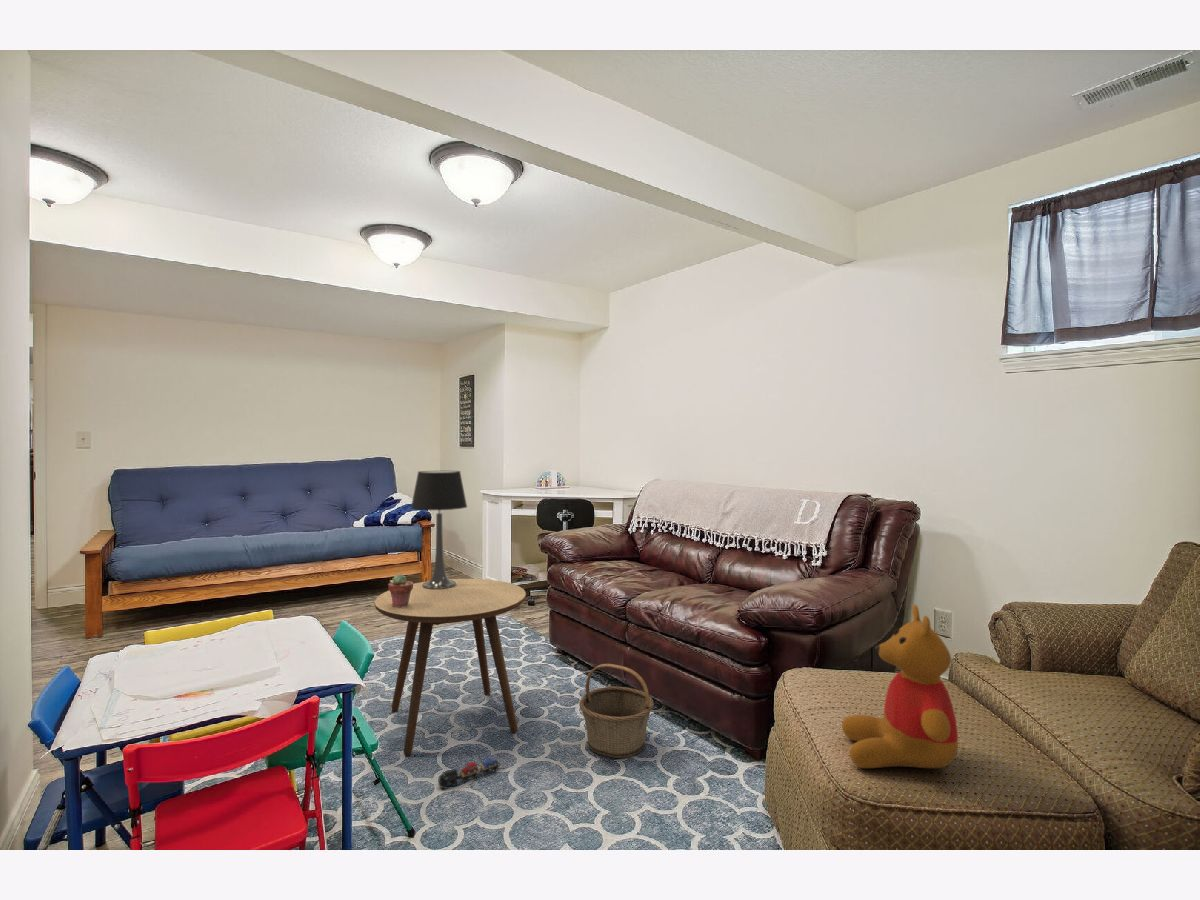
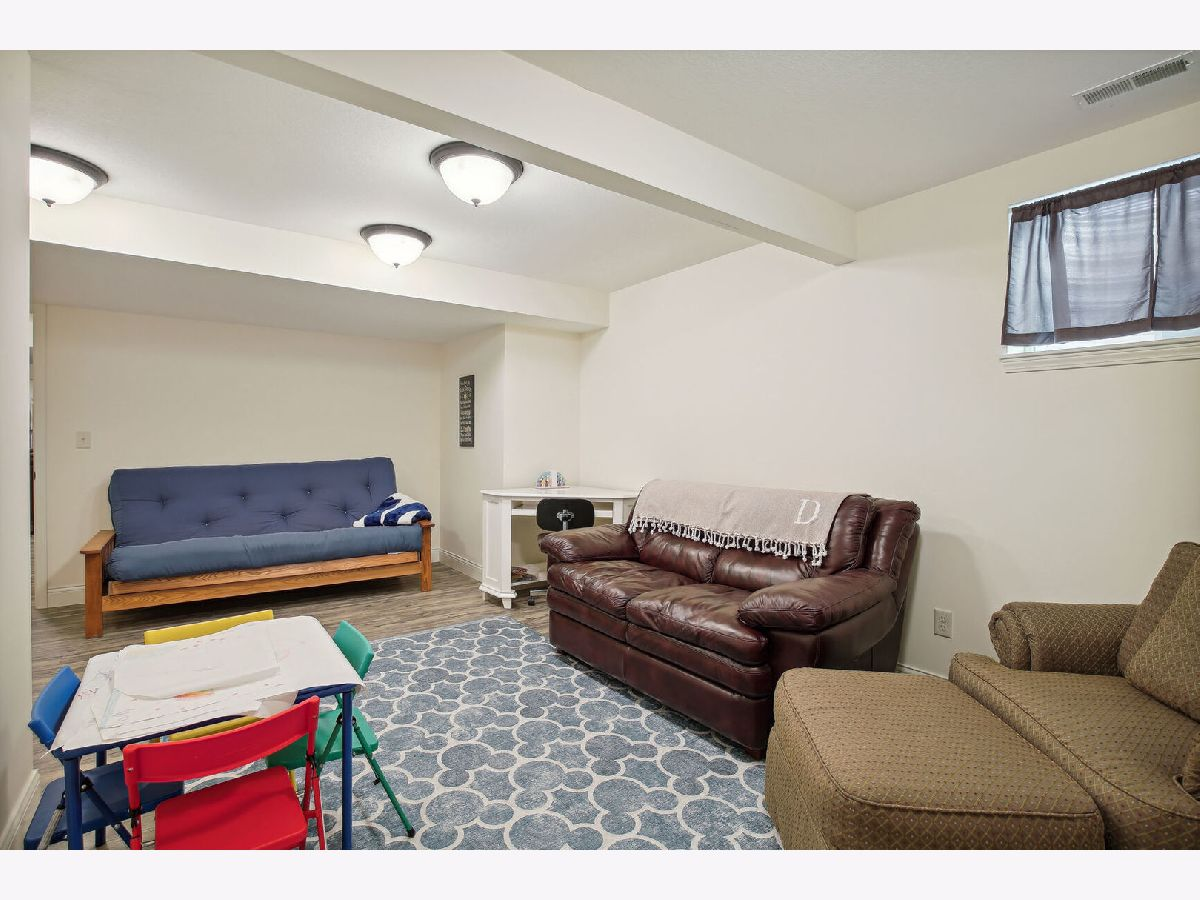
- toy train (470, 770)
- potted succulent (400, 589)
- basket (616, 704)
- table lamp (439, 528)
- teddy bear (897, 683)
- side table (427, 656)
